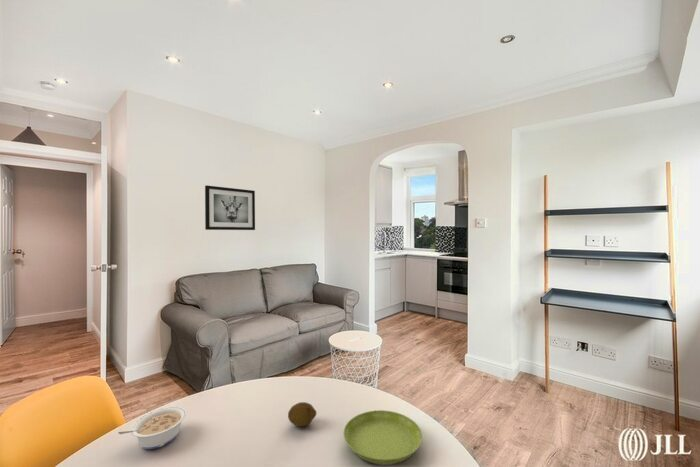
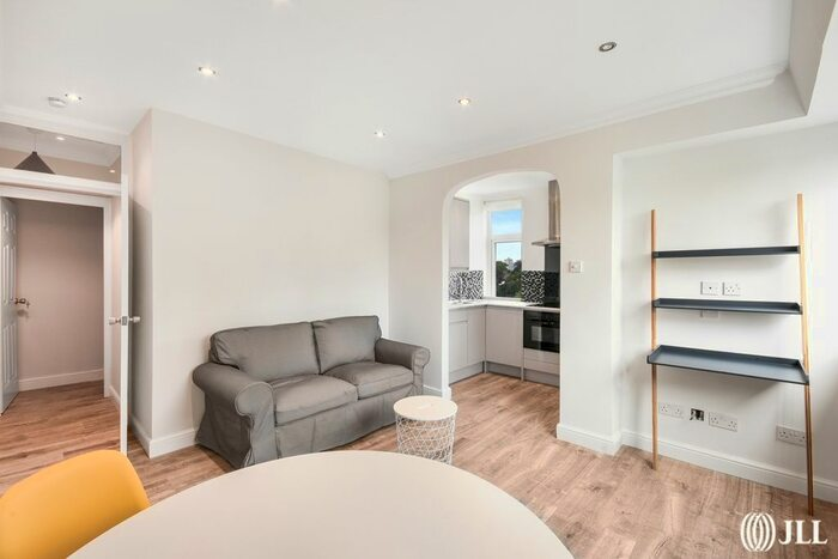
- fruit (302, 414)
- saucer (382, 437)
- wall art (231, 209)
- legume (158, 428)
